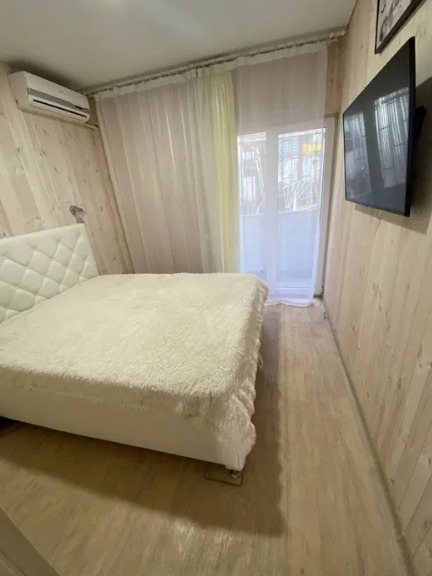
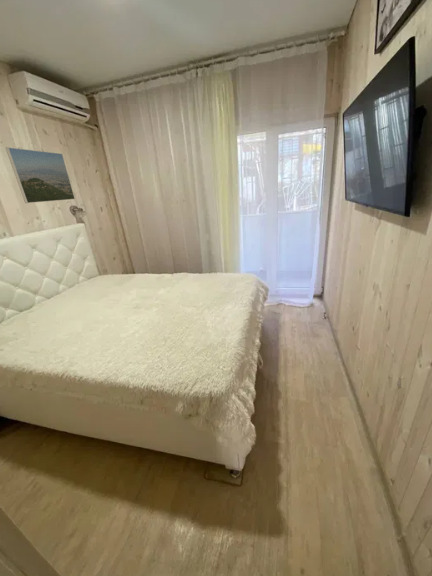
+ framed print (44, 176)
